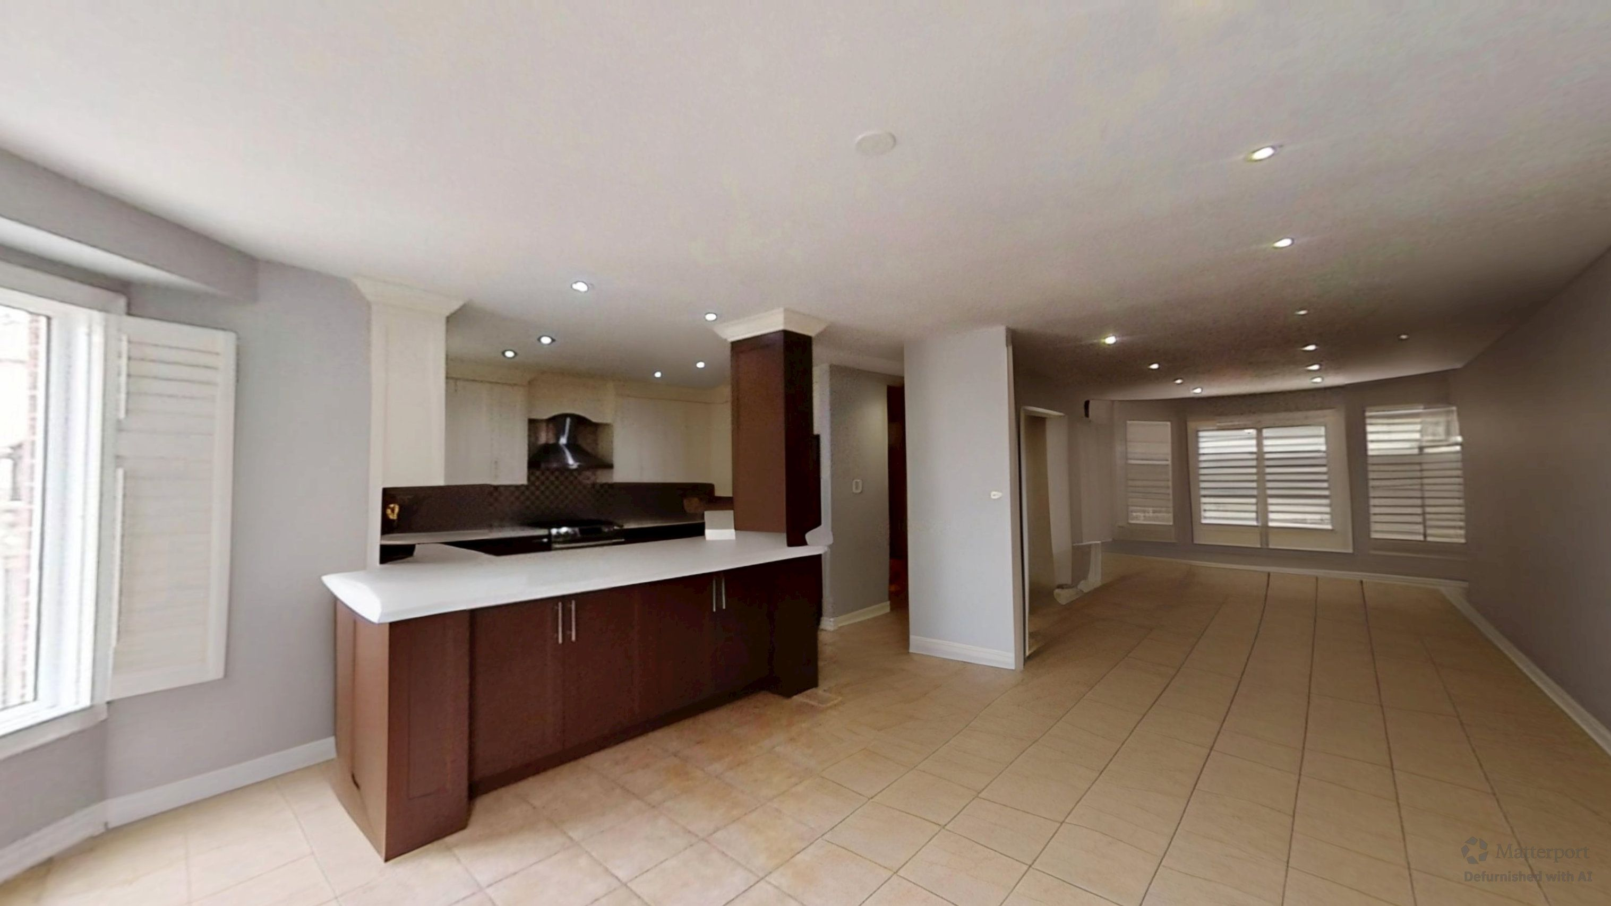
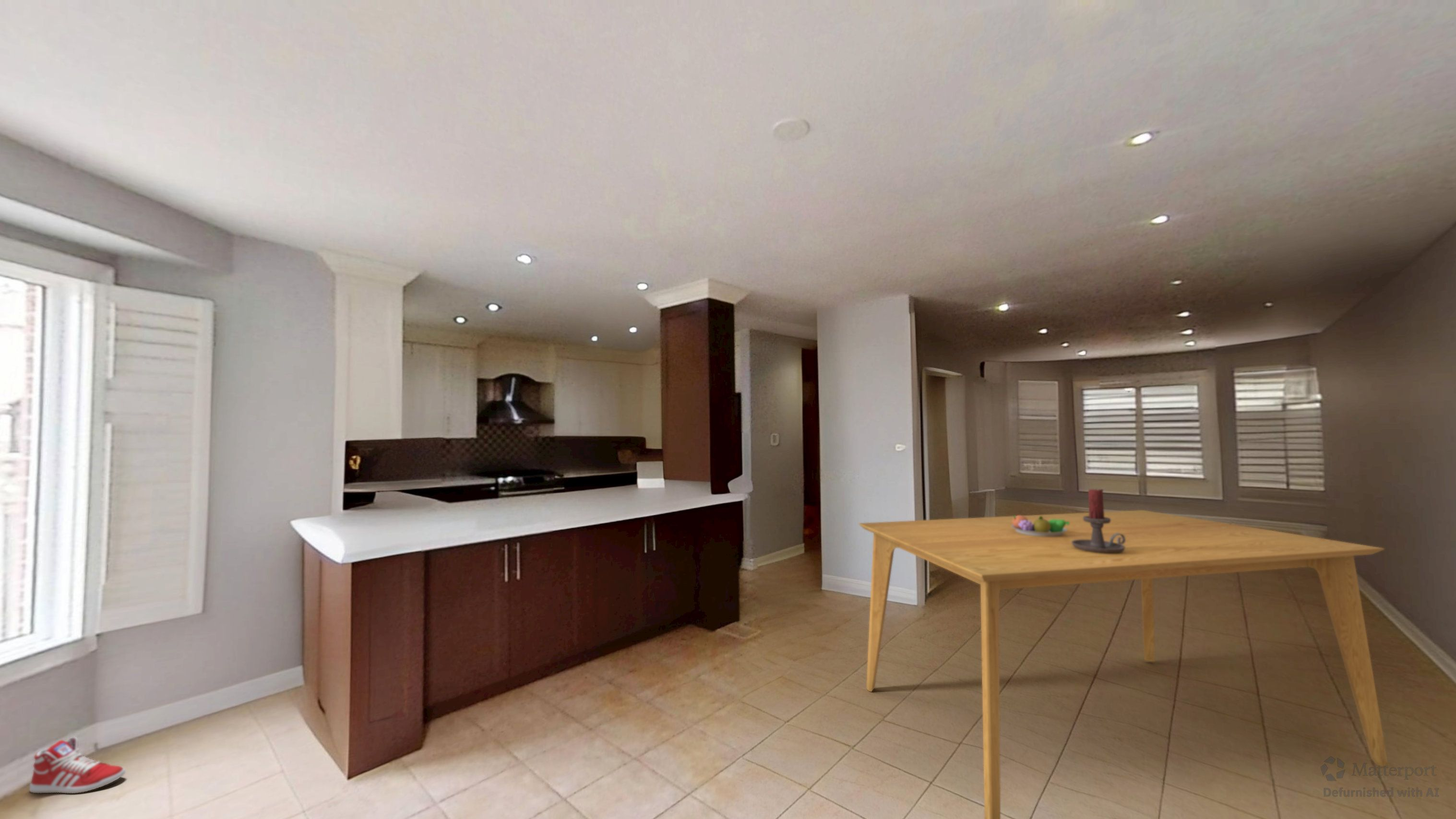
+ fruit bowl (1040, 522)
+ dining table (1086, 583)
+ sneaker (77, 763)
+ candle holder (1101, 518)
